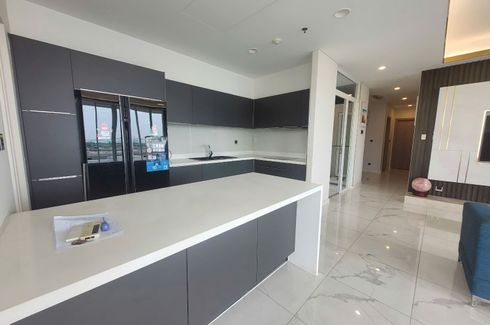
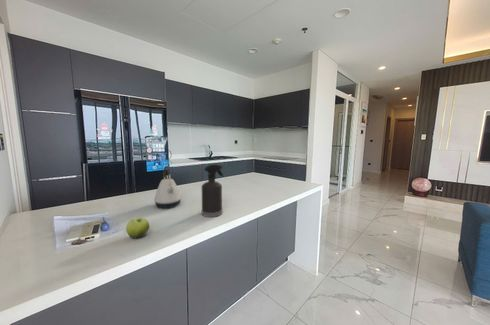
+ fruit (137, 227)
+ spray bottle (212, 189)
+ kettle (167, 185)
